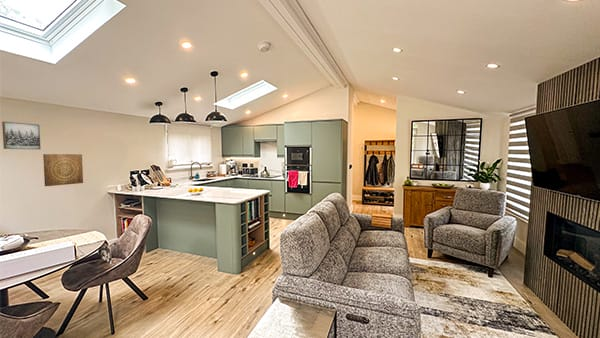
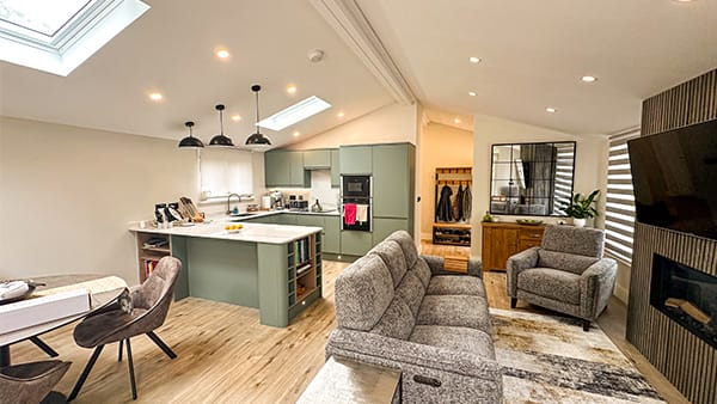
- wall art (22, 136)
- wall art (64, 169)
